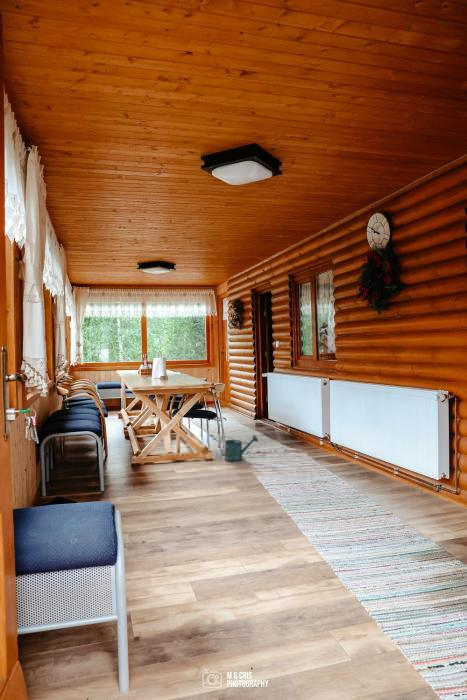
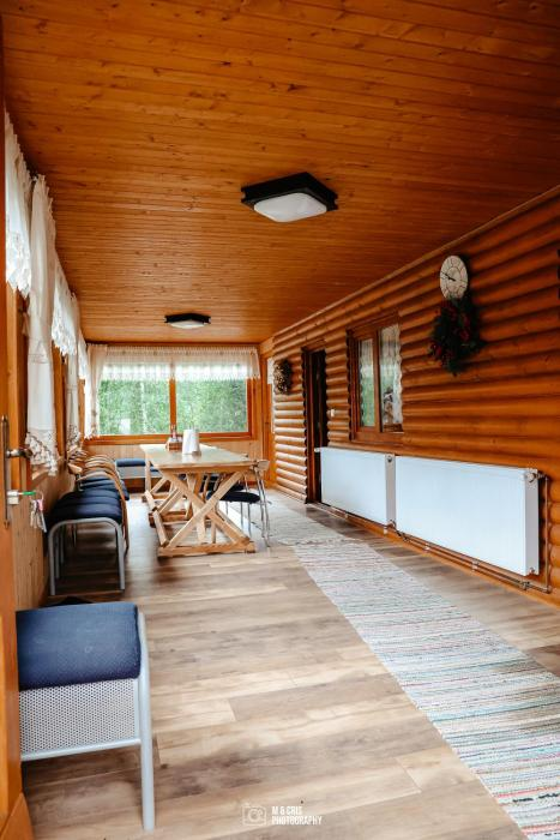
- watering can (239, 447)
